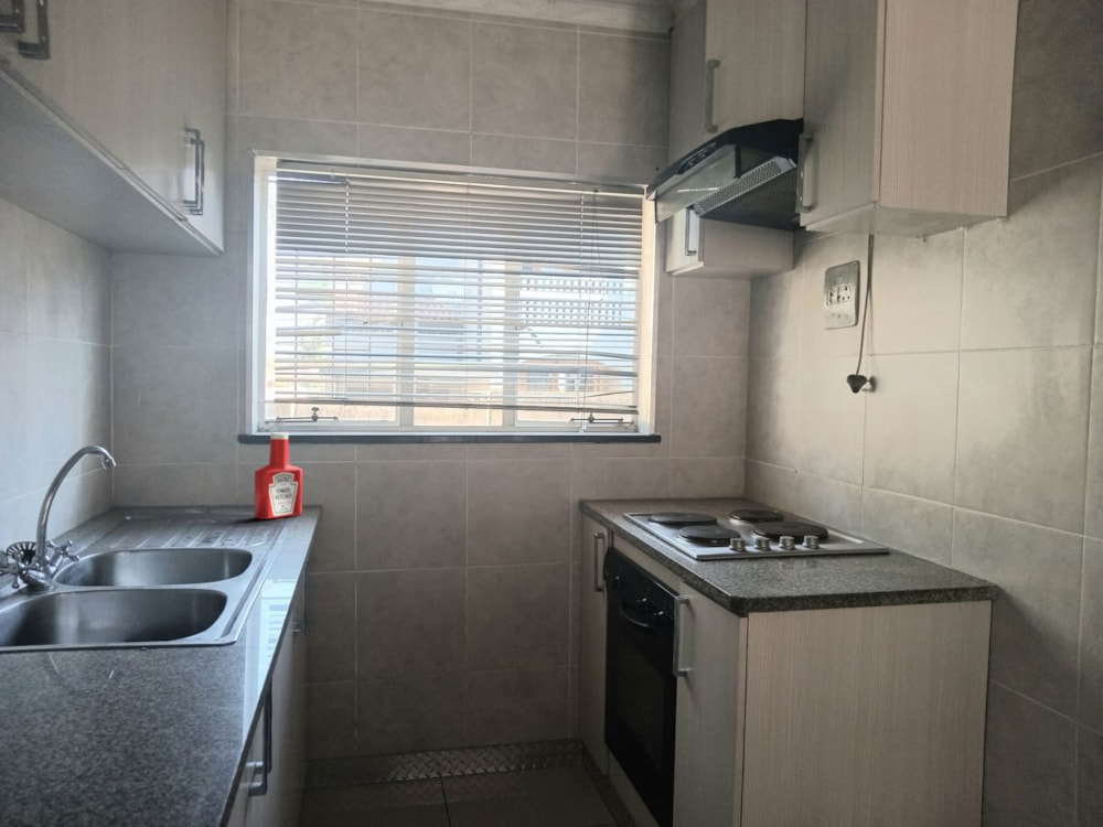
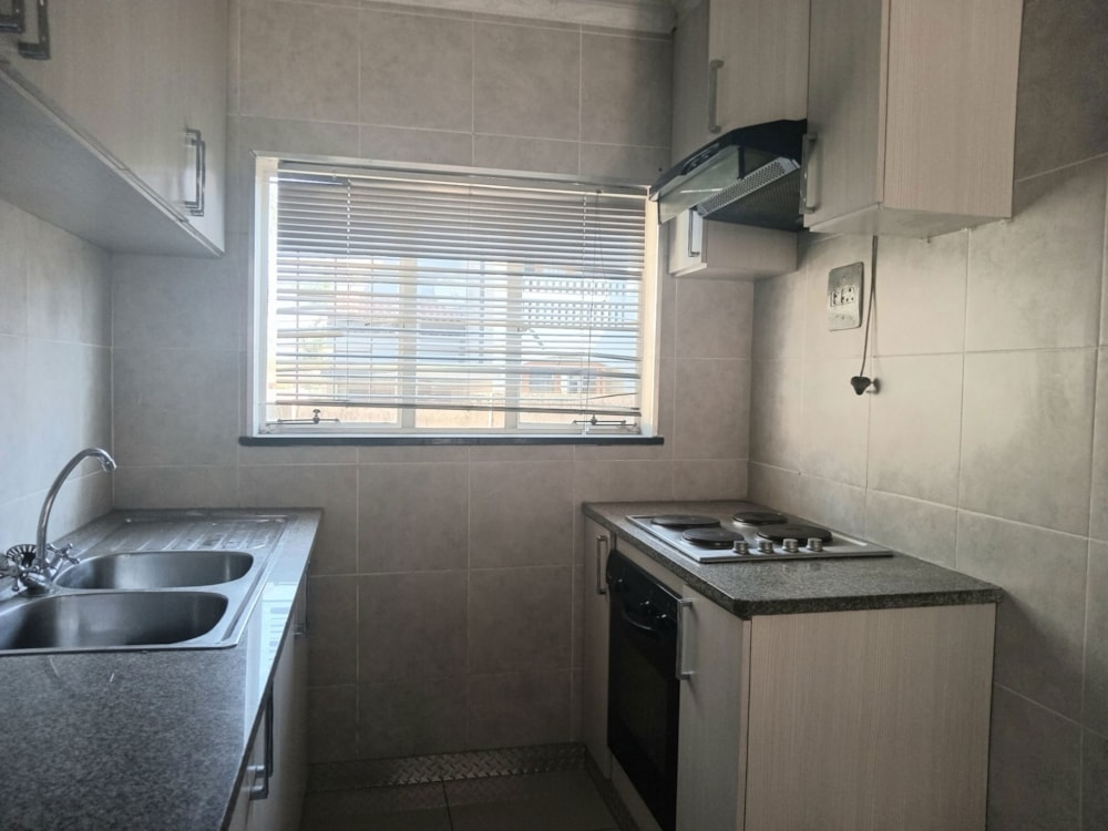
- soap bottle (278, 474)
